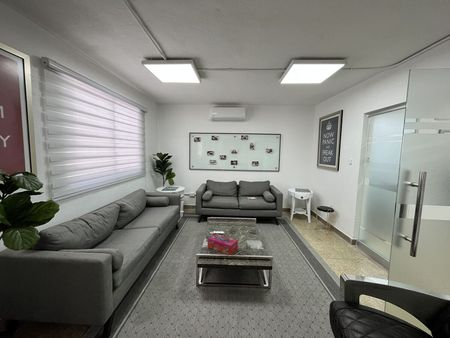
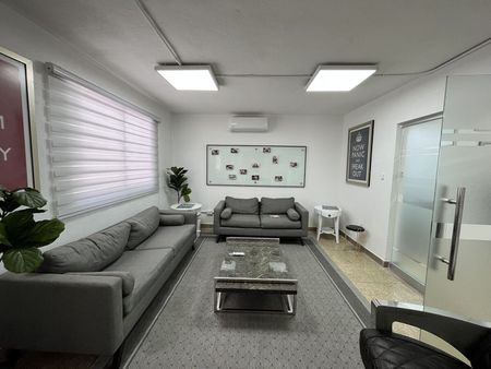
- tissue box (222, 243)
